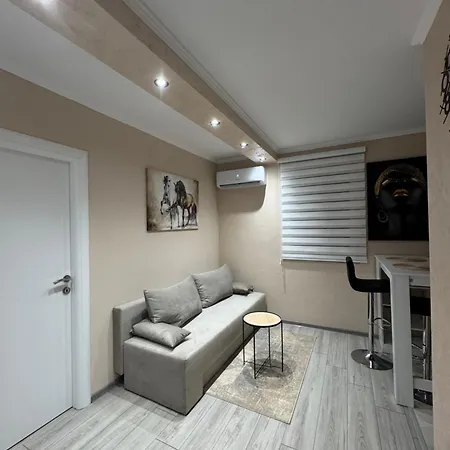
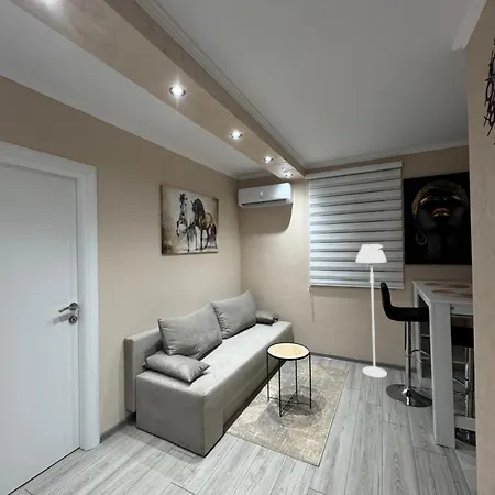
+ floor lamp (372, 308)
